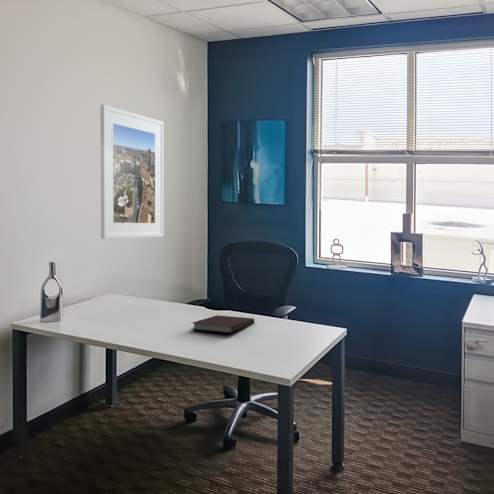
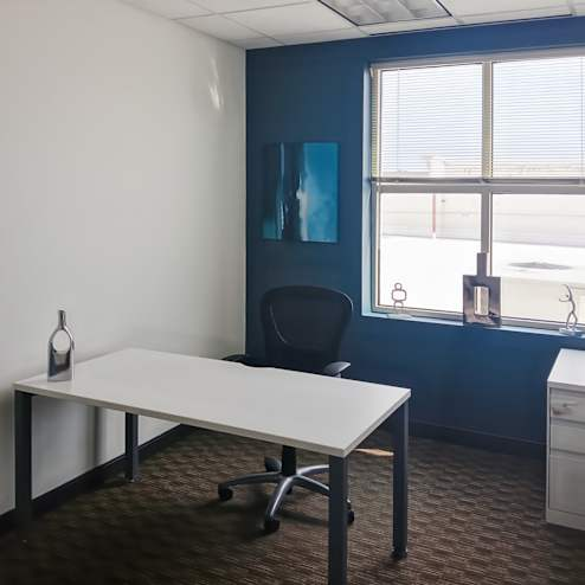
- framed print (134, 176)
- notebook (223, 323)
